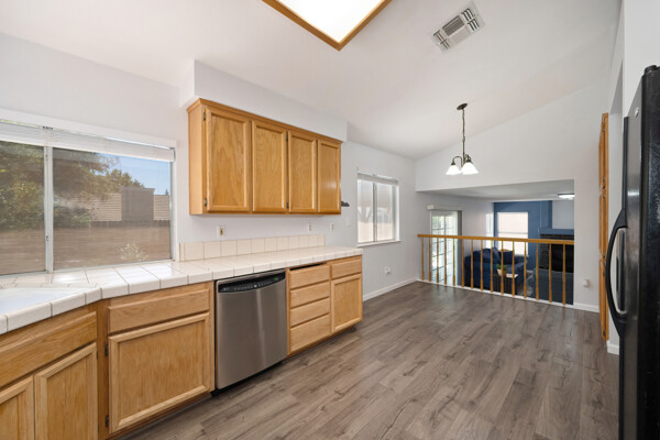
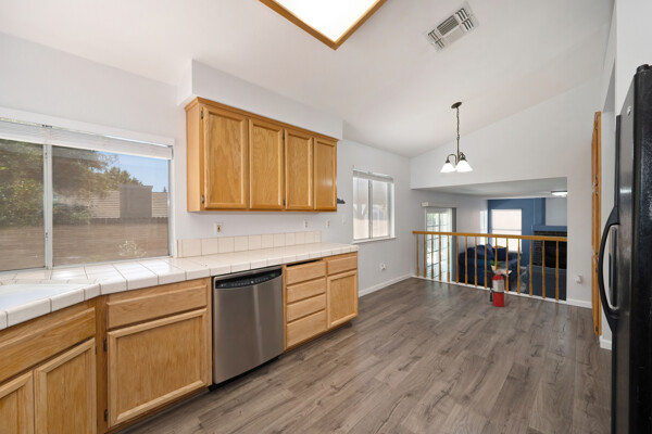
+ fire extinguisher (498, 285)
